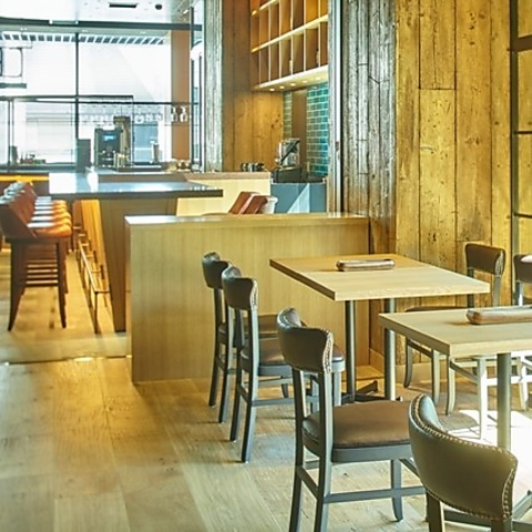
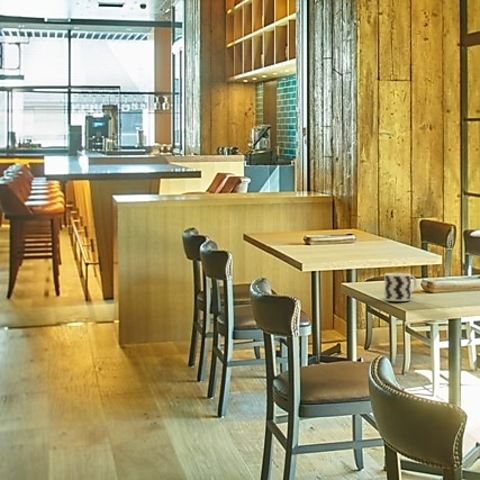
+ cup (401, 286)
